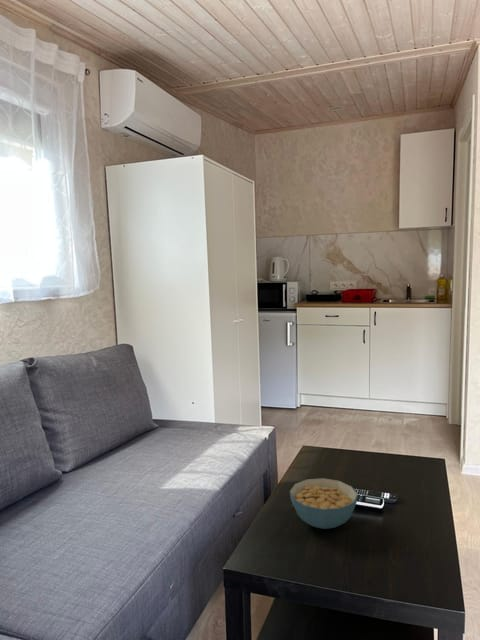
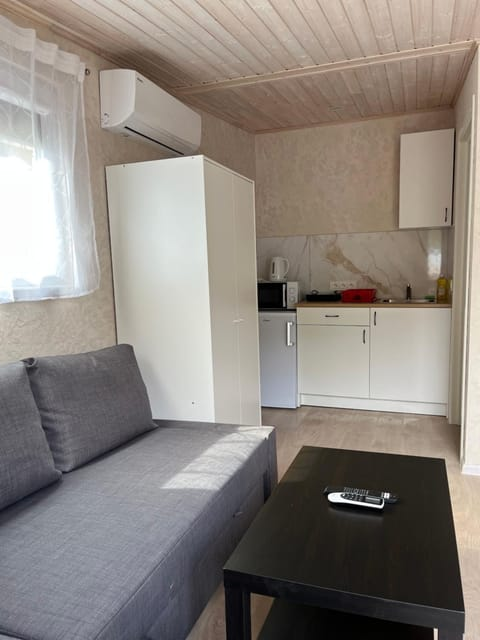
- cereal bowl (323, 508)
